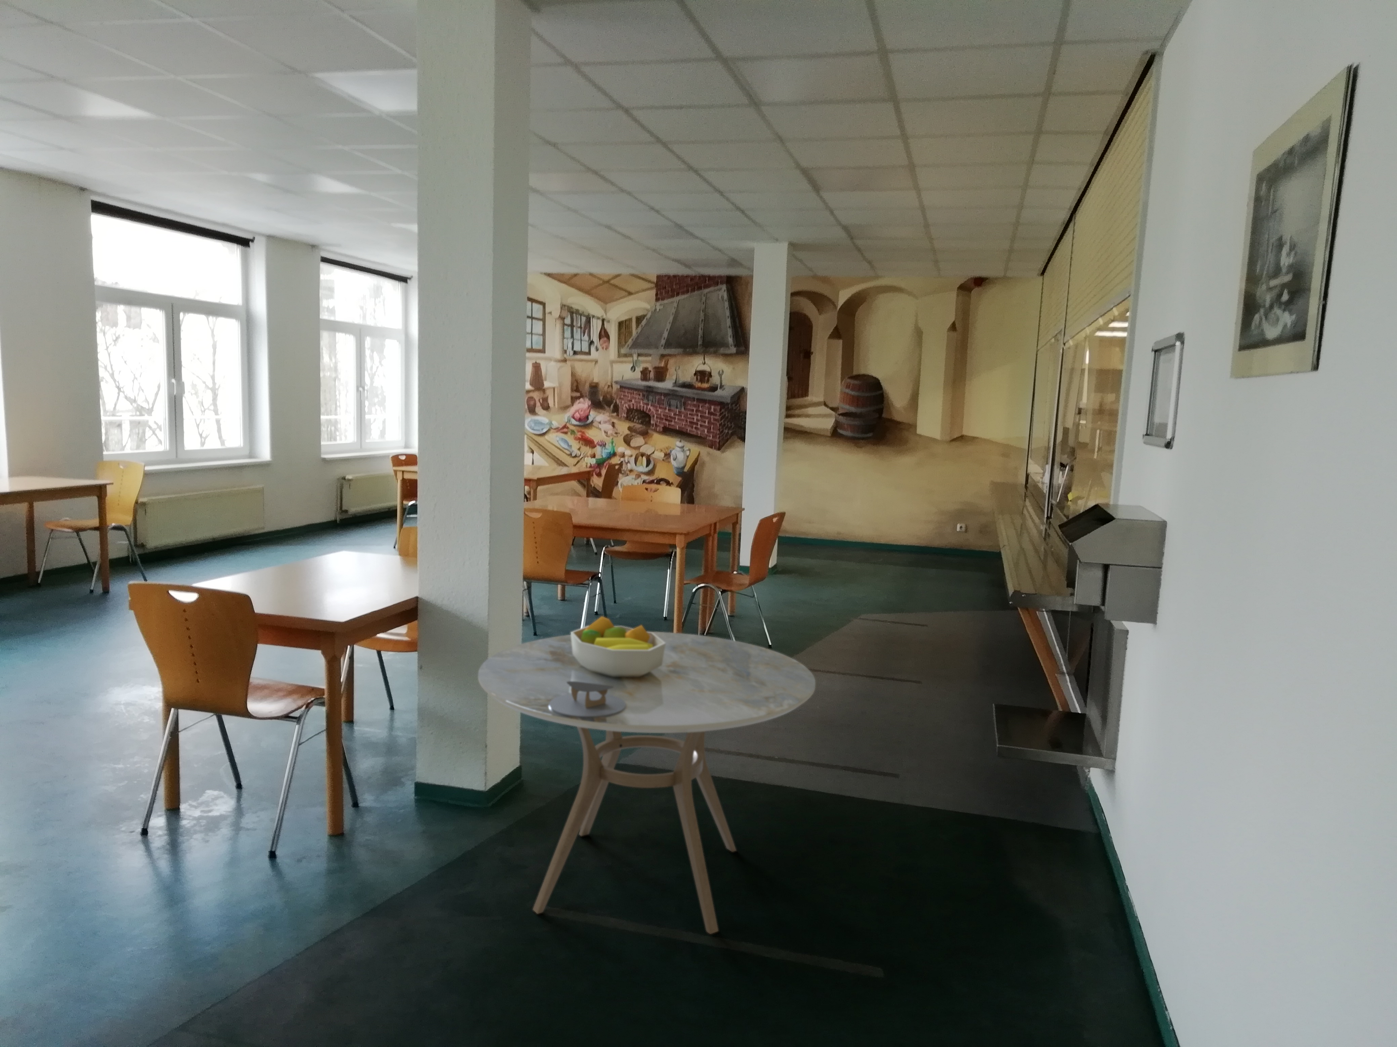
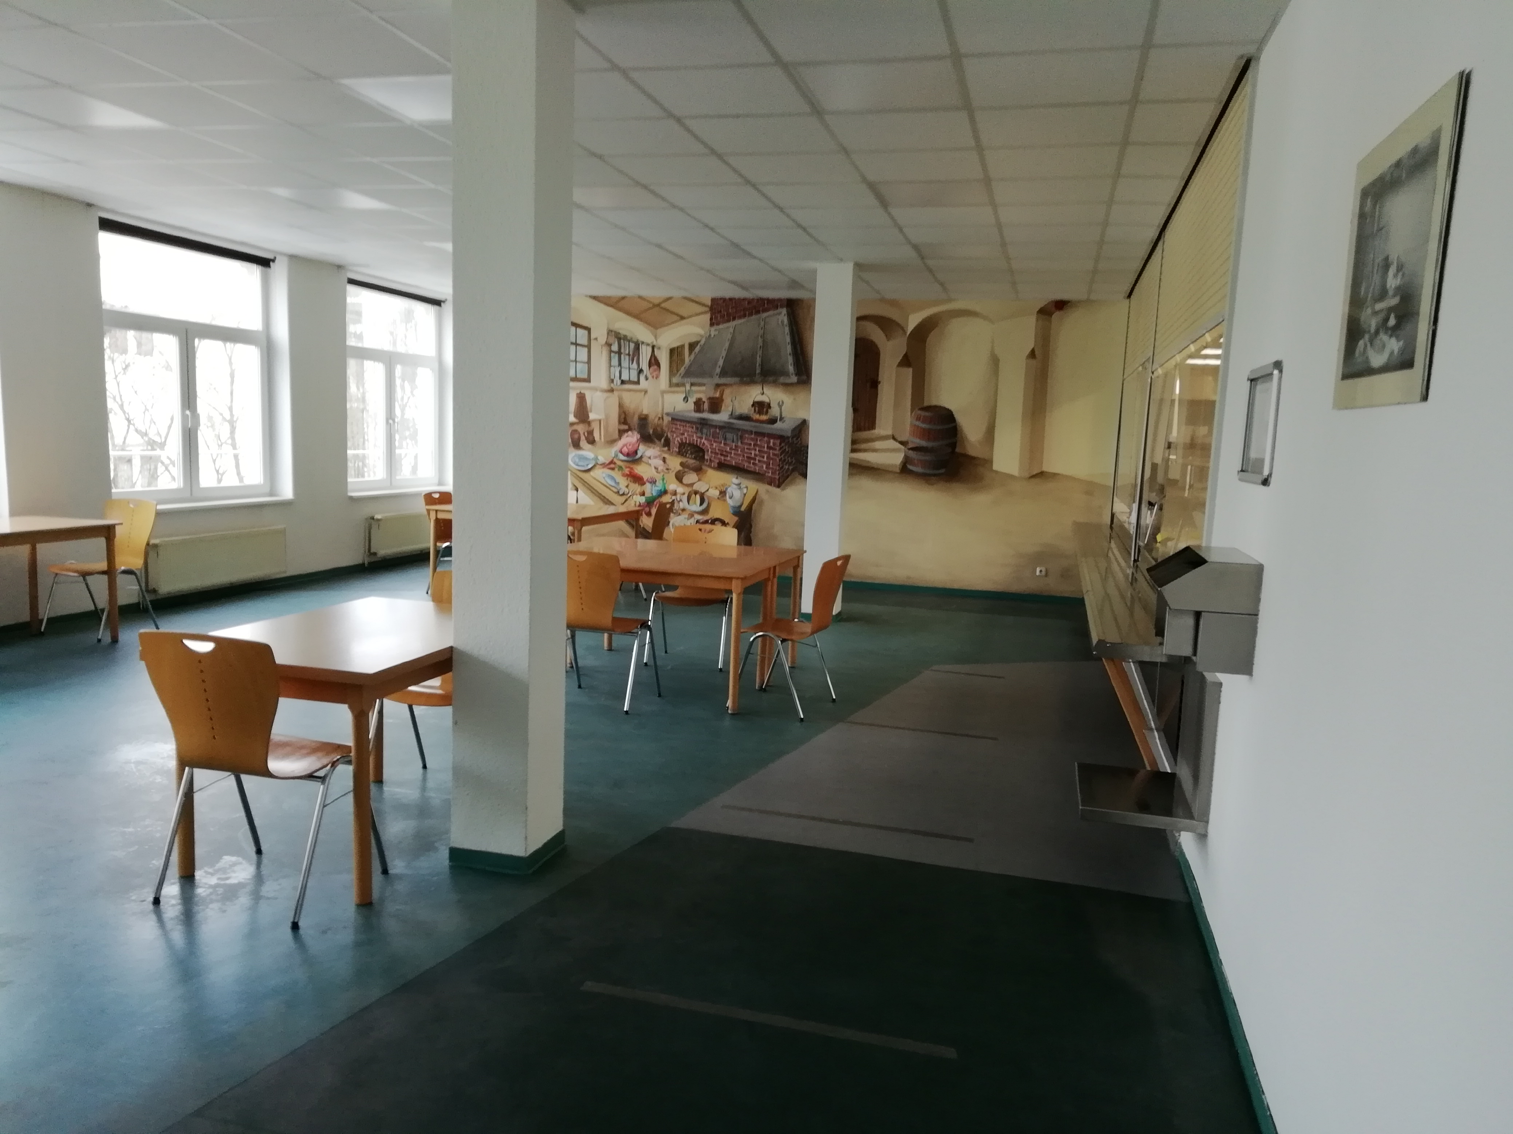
- napkin holder (587, 695)
- dining table (645, 775)
- fruit bowl (617, 644)
